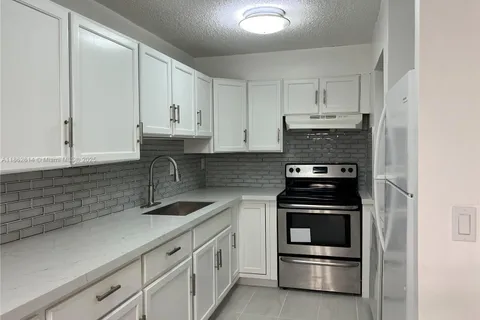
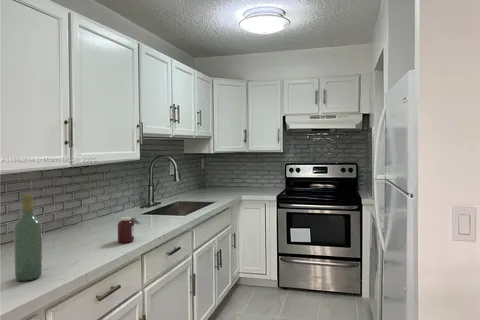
+ wine bottle (28, 236)
+ jar (128, 228)
